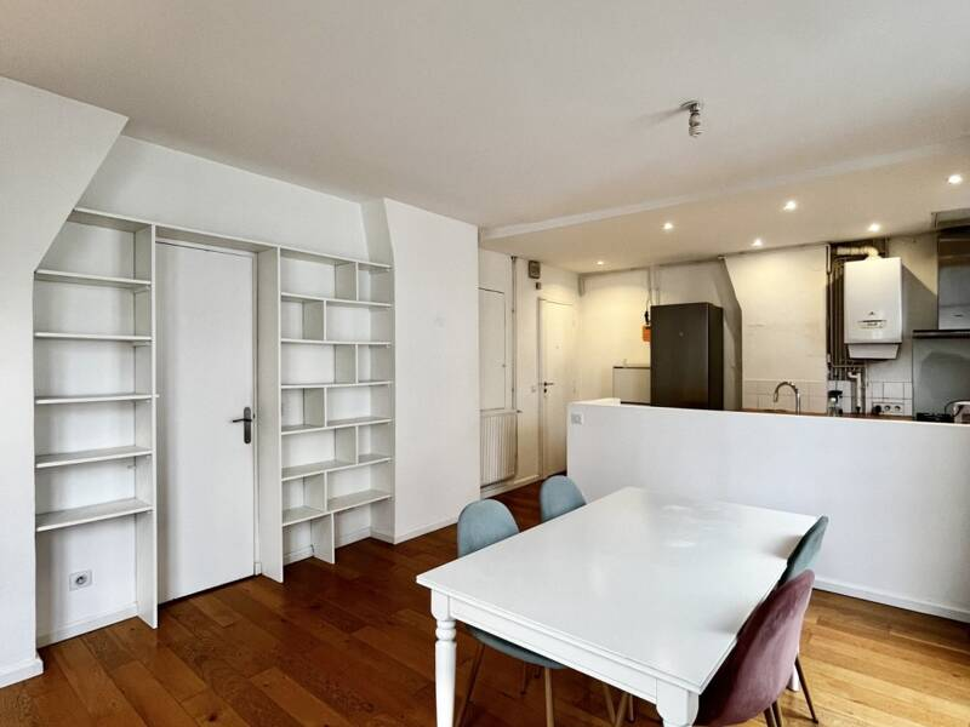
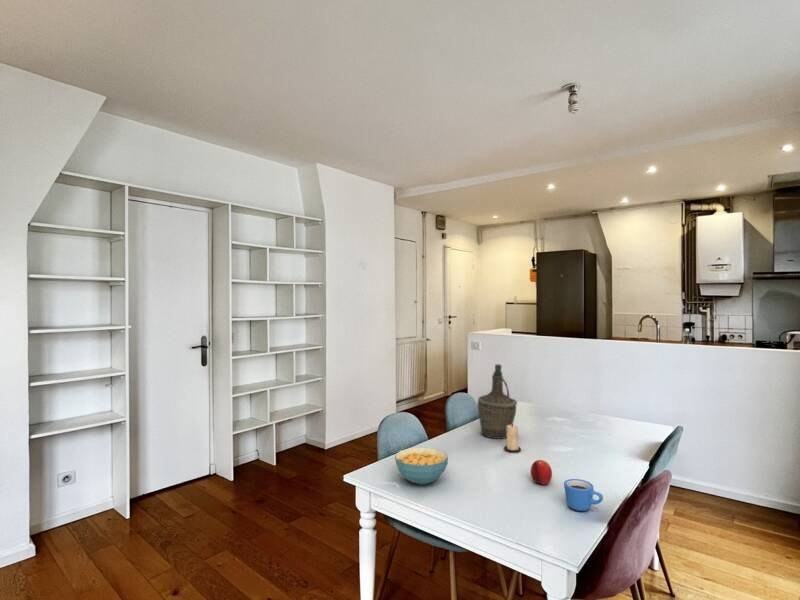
+ candle (512, 436)
+ bottle (497, 399)
+ mug (583, 497)
+ cereal bowl (421, 468)
+ fruit (541, 471)
